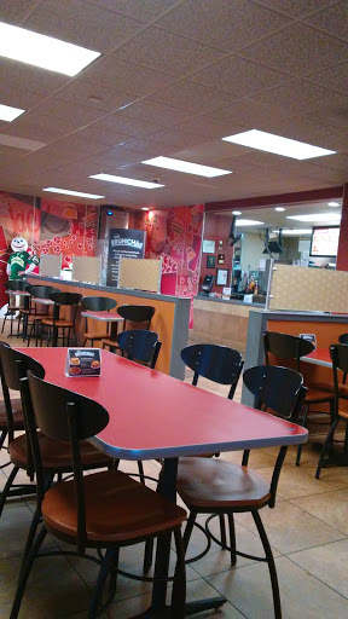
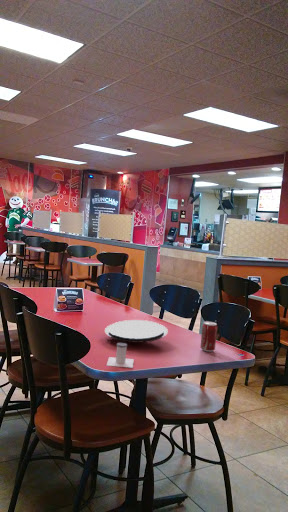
+ beverage can (208, 336)
+ salt shaker (121, 353)
+ plate (136, 332)
